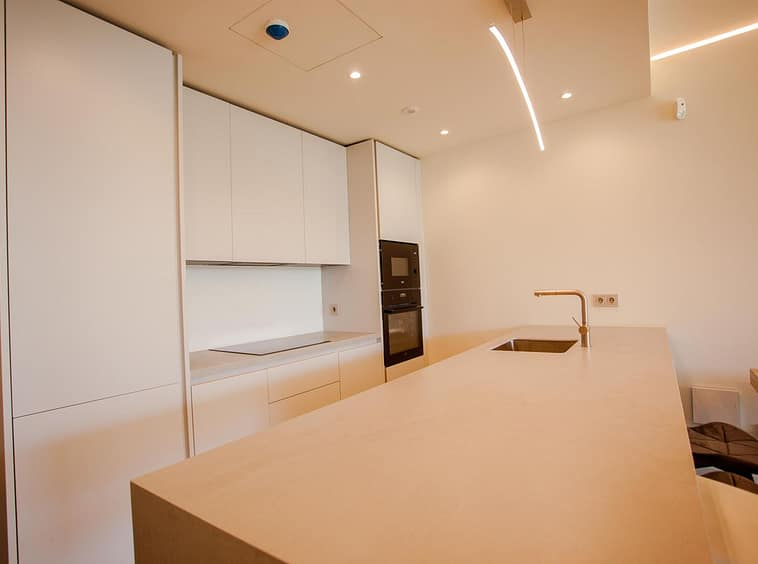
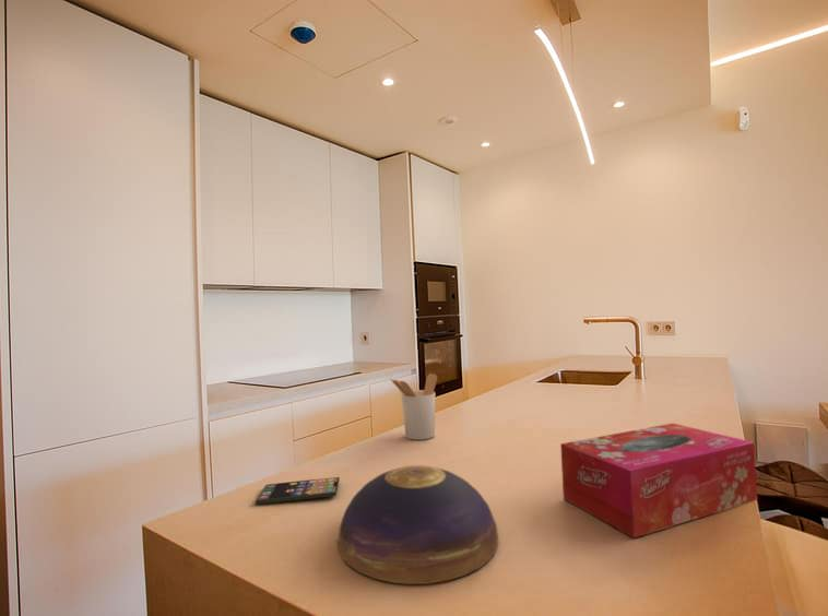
+ decorative bowl (416, 502)
+ utensil holder (413, 405)
+ smartphone (299, 489)
+ tissue box (657, 471)
